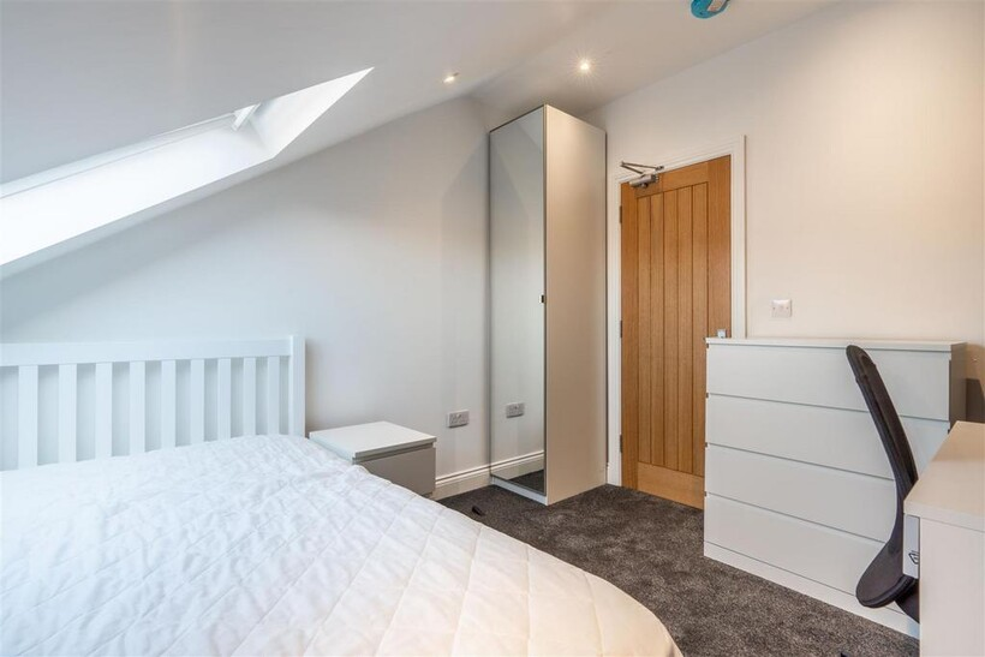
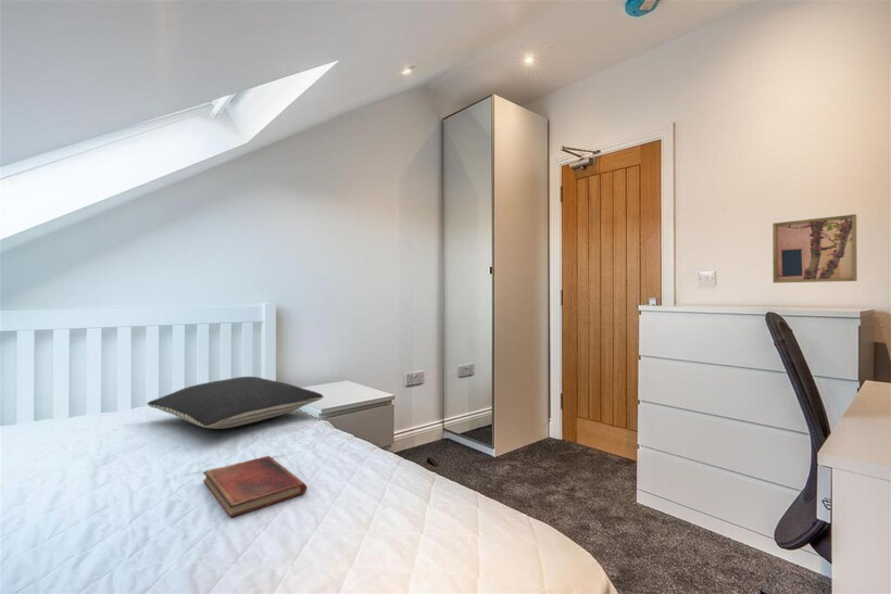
+ wall art (813, 250)
+ diary (253, 481)
+ pillow (238, 400)
